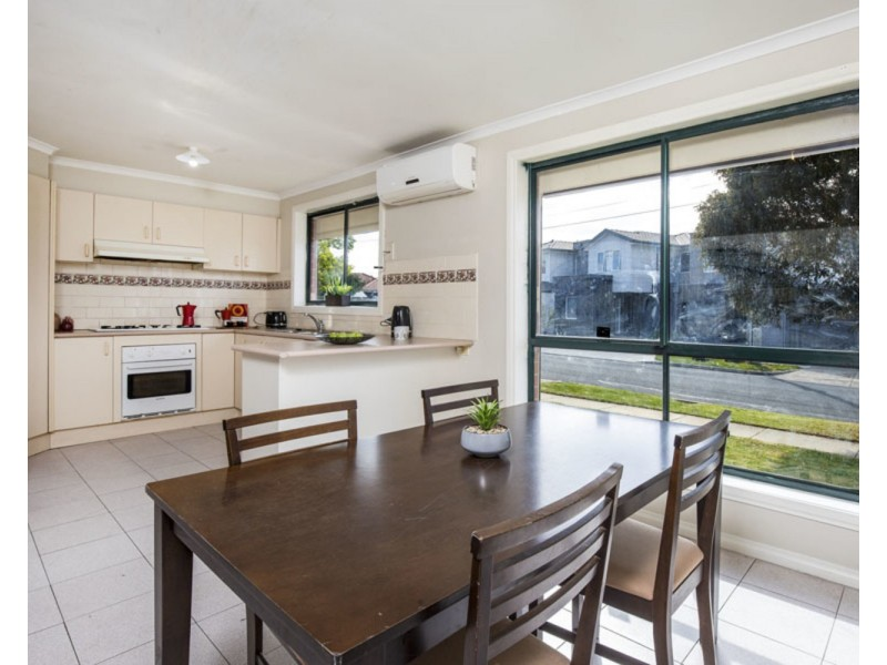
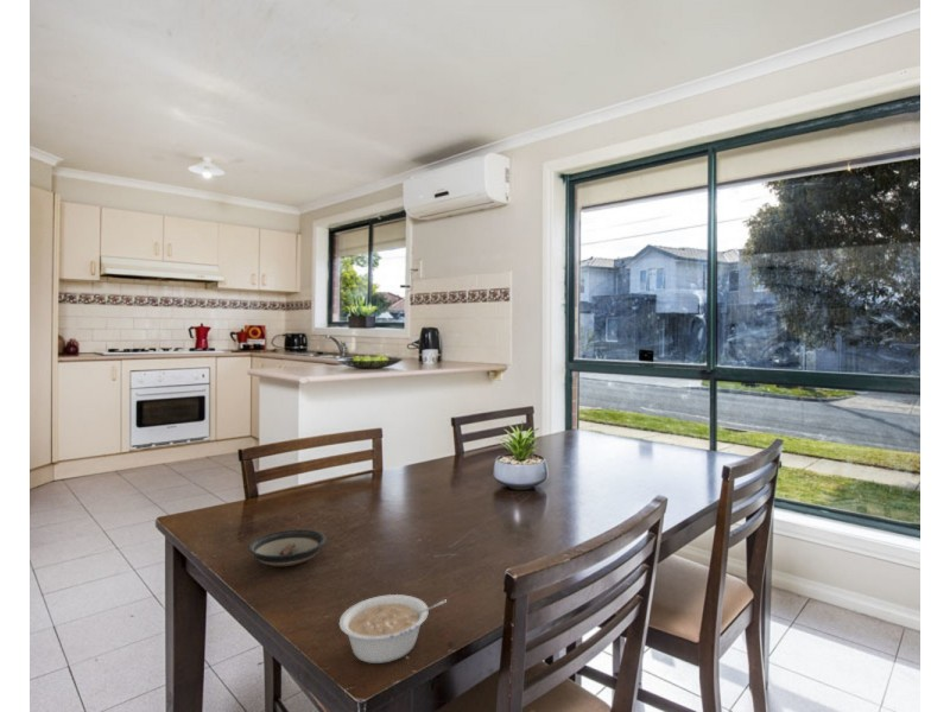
+ legume (387, 625)
+ saucer (287, 549)
